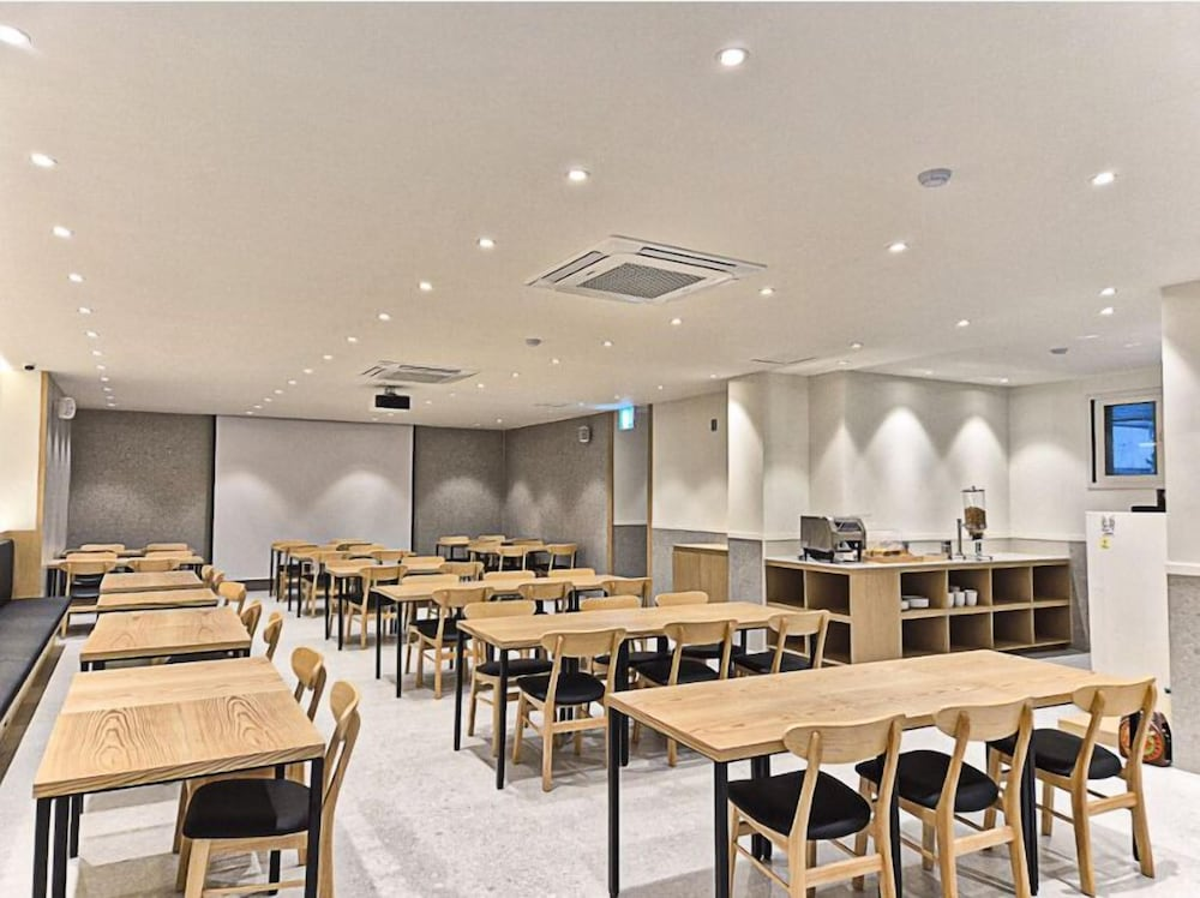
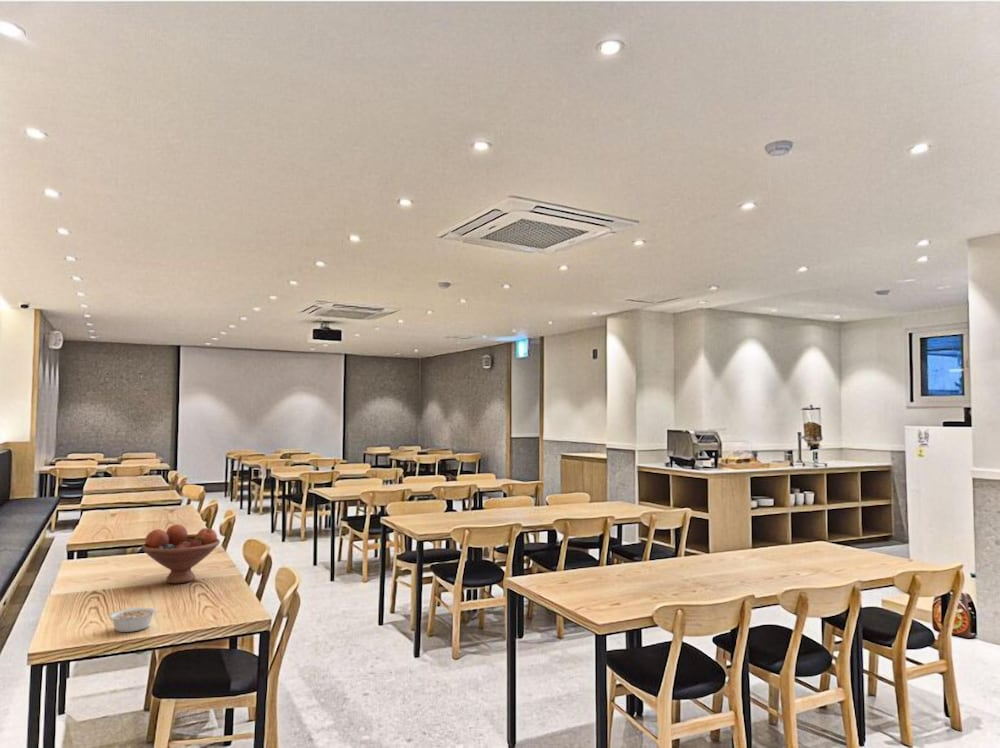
+ legume (134, 618)
+ fruit bowl (181, 554)
